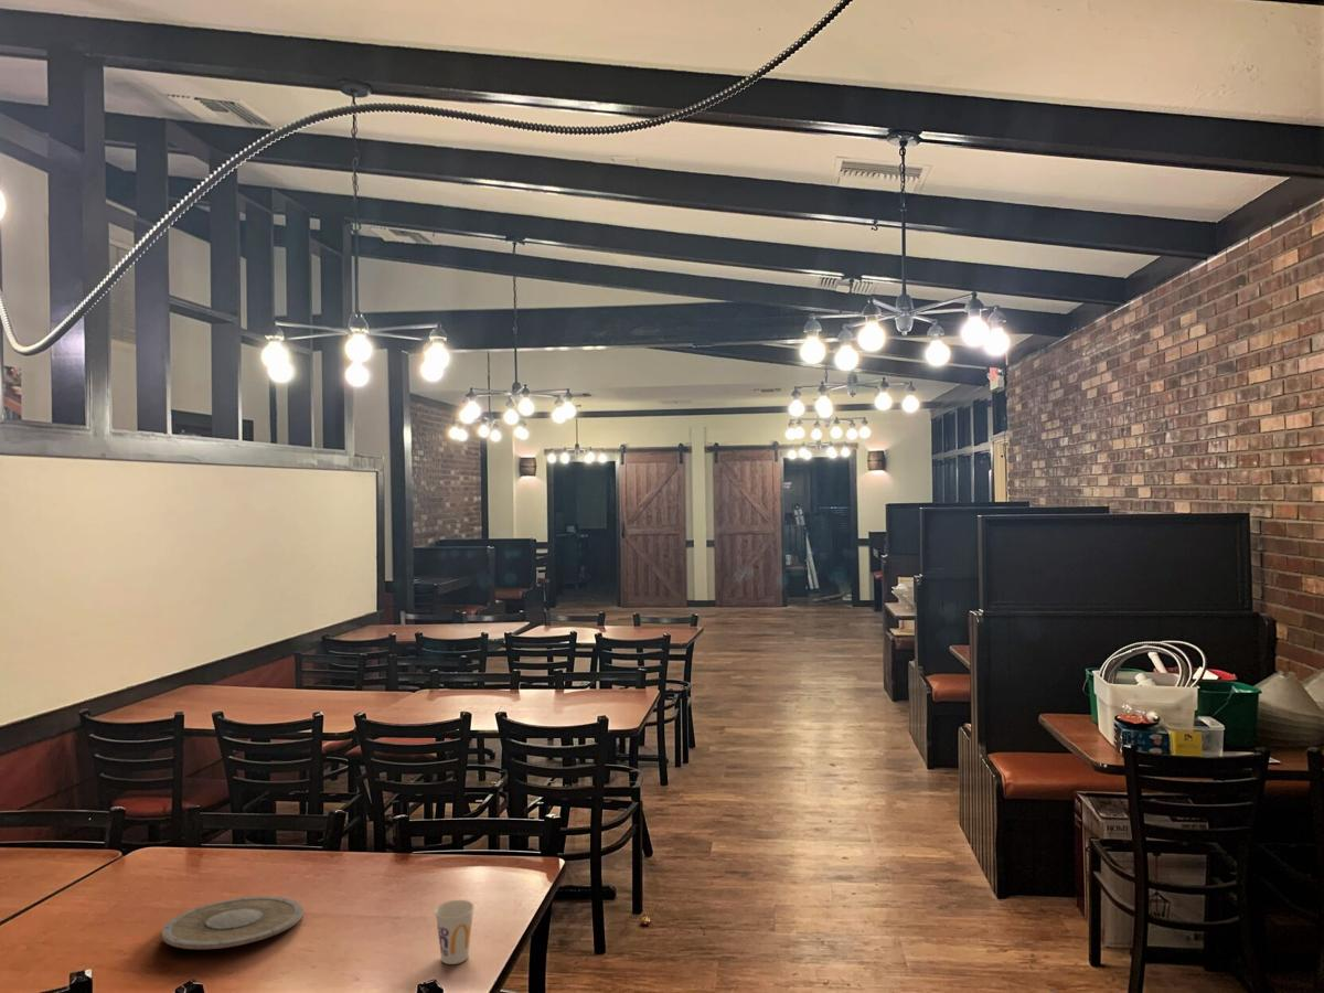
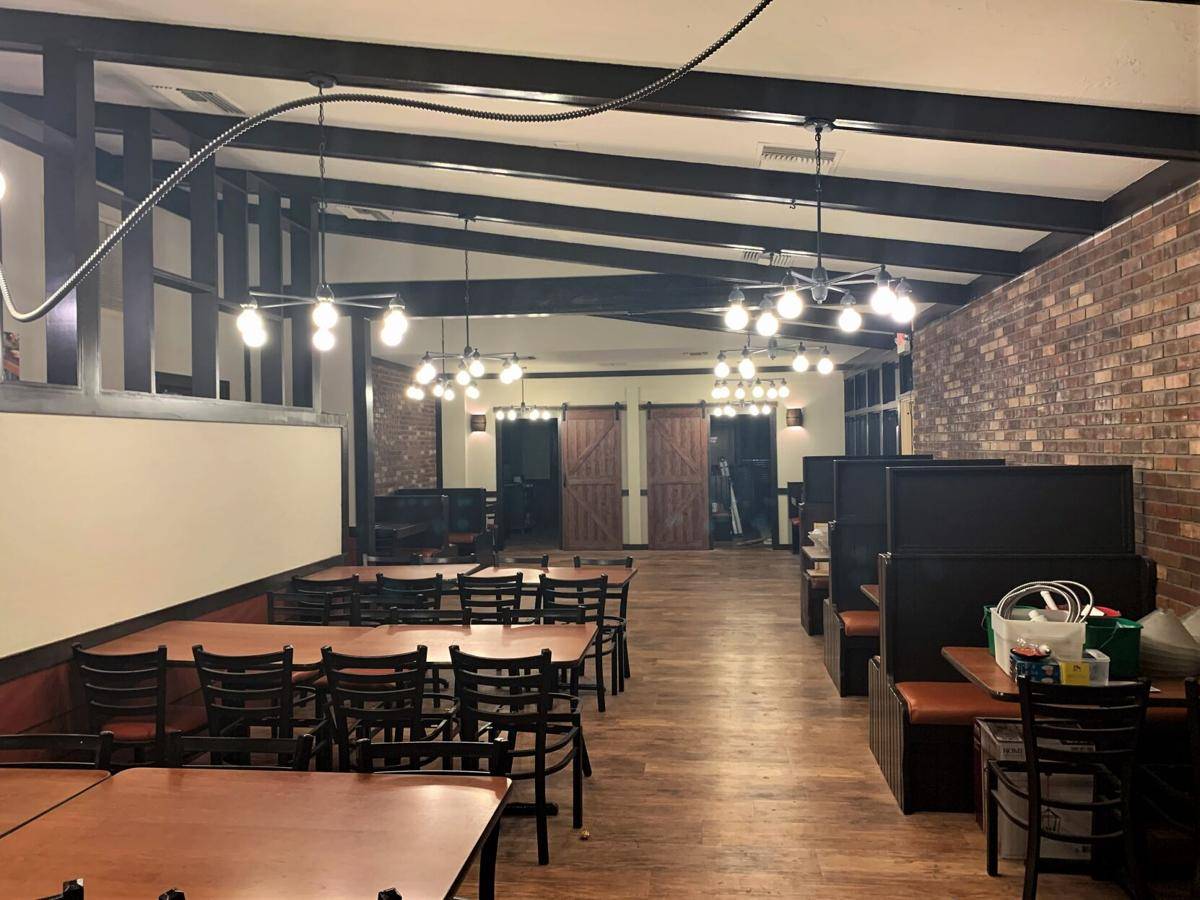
- cup (455, 932)
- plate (234, 920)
